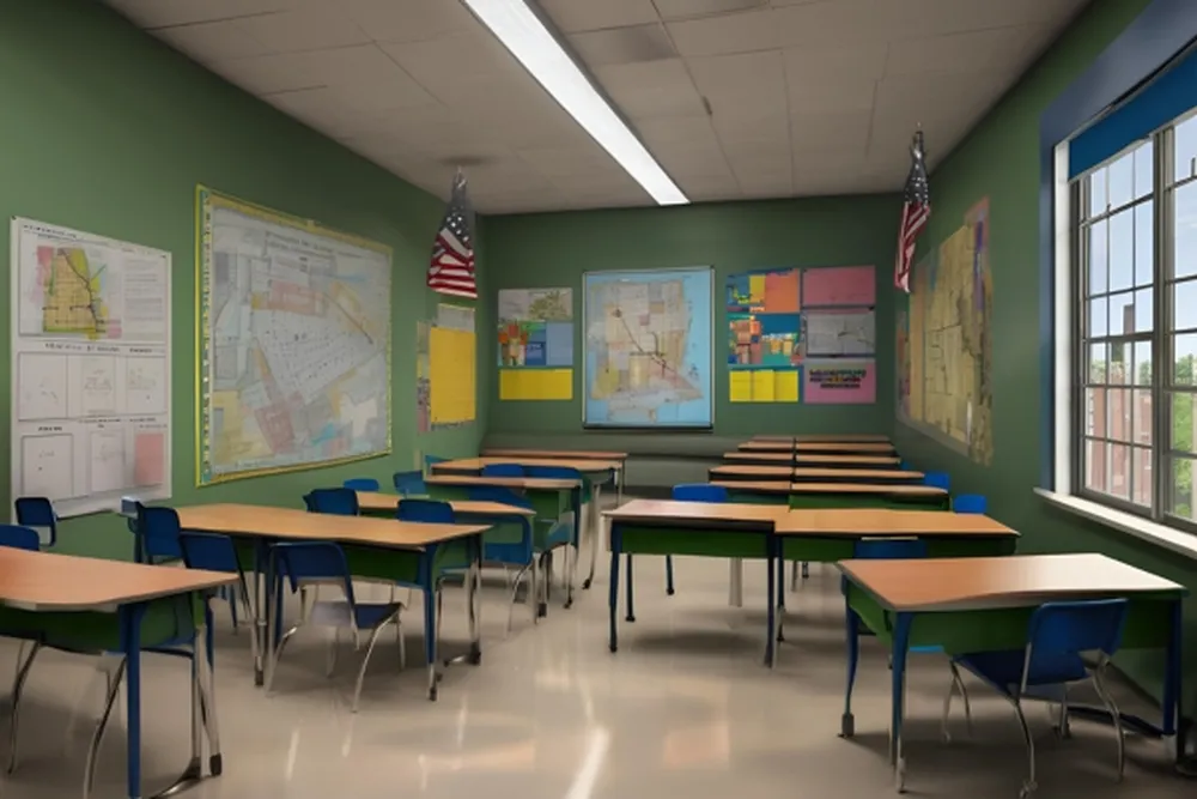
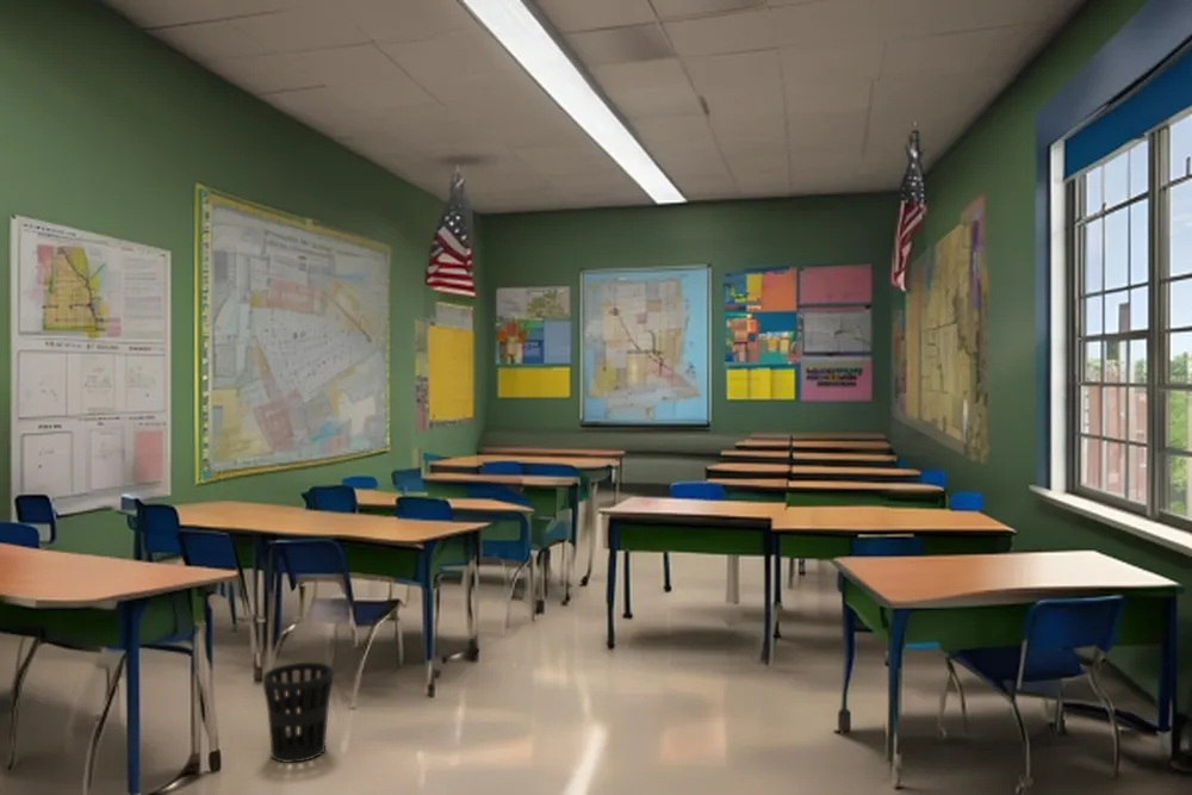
+ wastebasket (297, 712)
